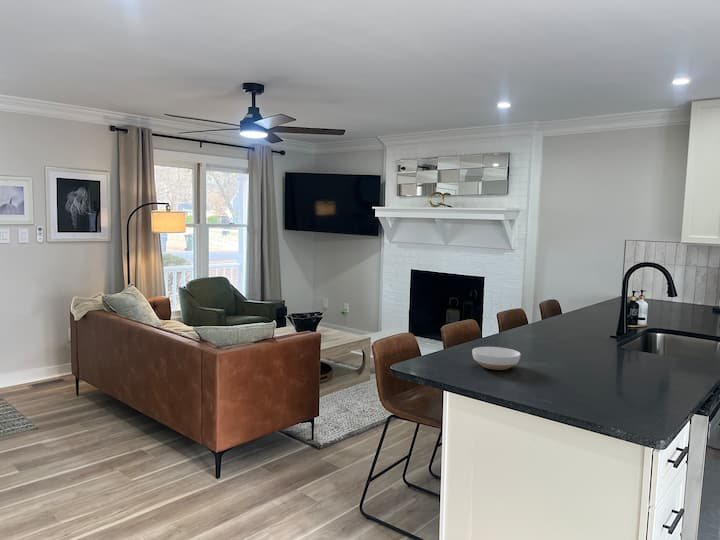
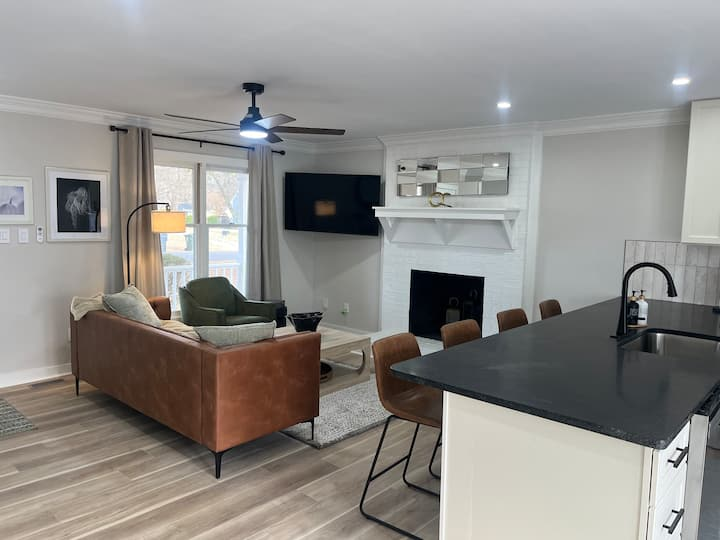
- bowl (495, 359)
